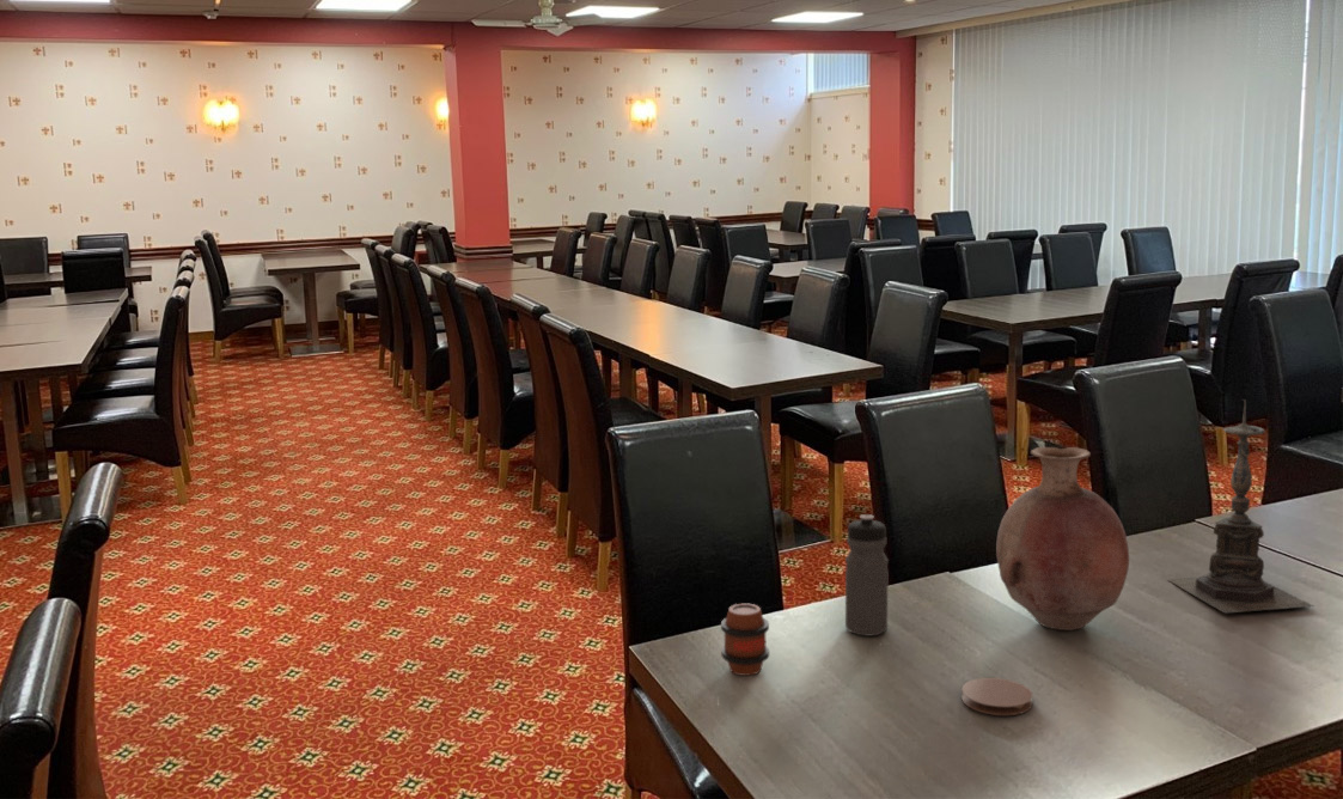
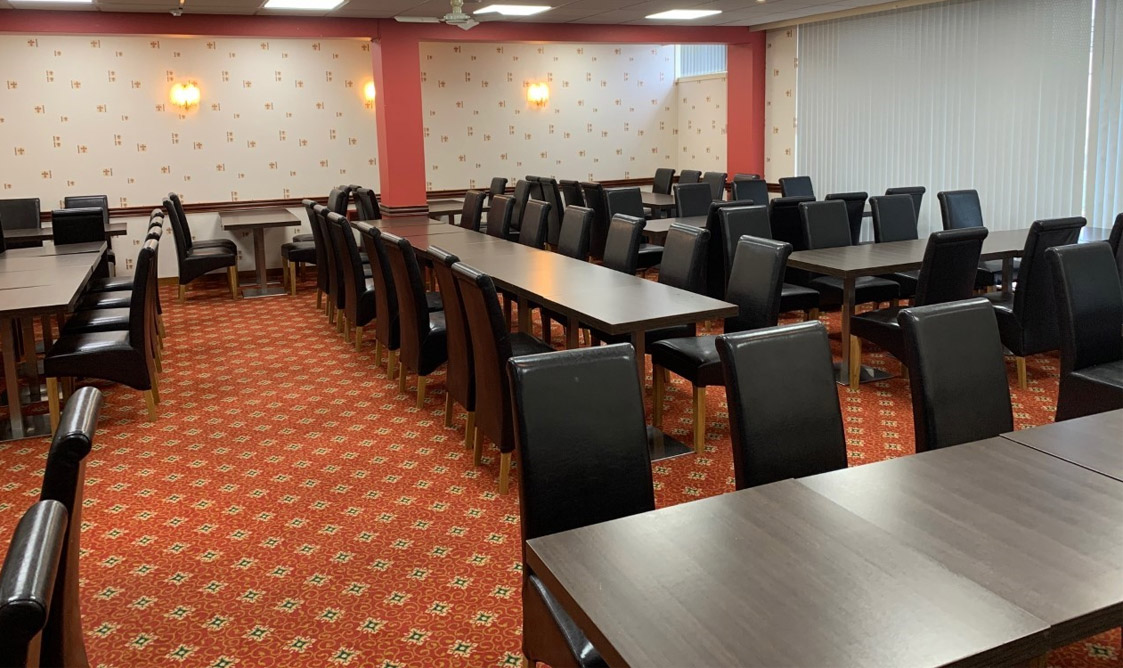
- coaster (996, 696)
- water bottle (866, 572)
- vase (1061, 538)
- candle holder (1243, 498)
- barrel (745, 639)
